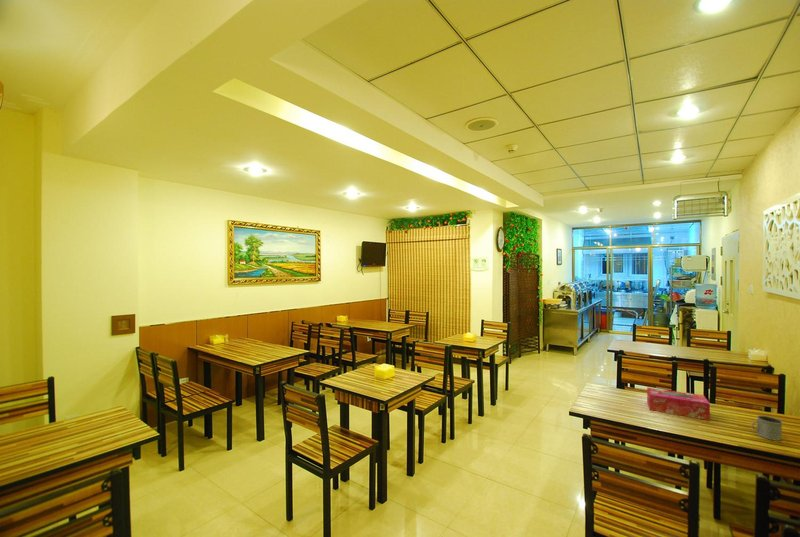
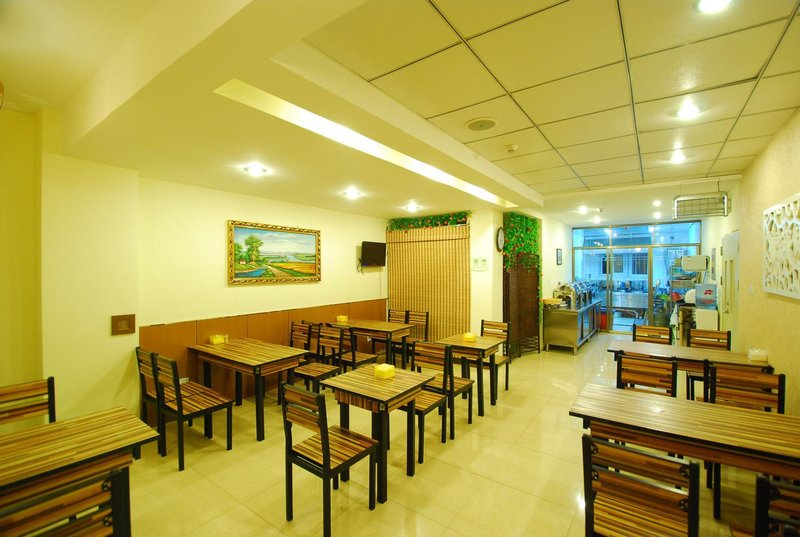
- mug (766, 427)
- tissue box (676, 402)
